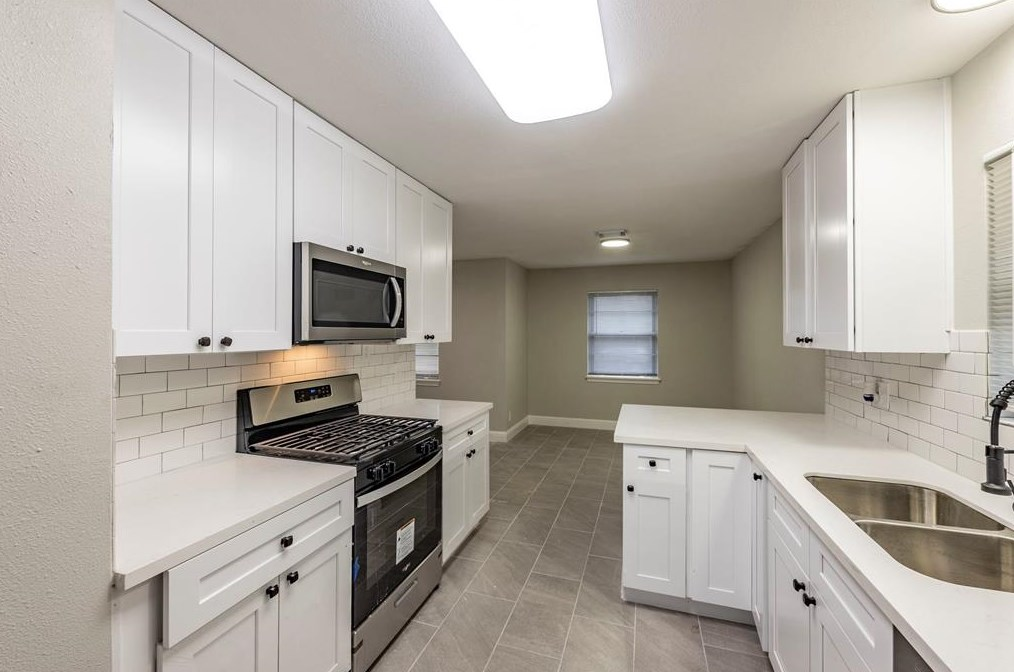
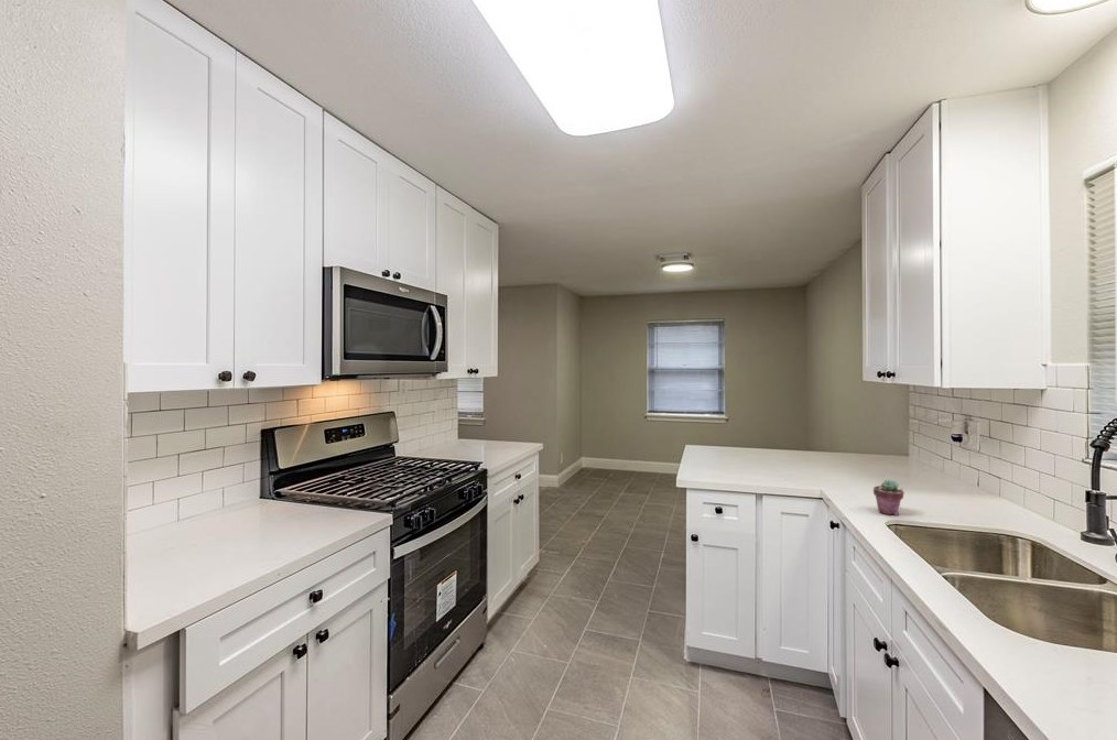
+ potted succulent (888, 496)
